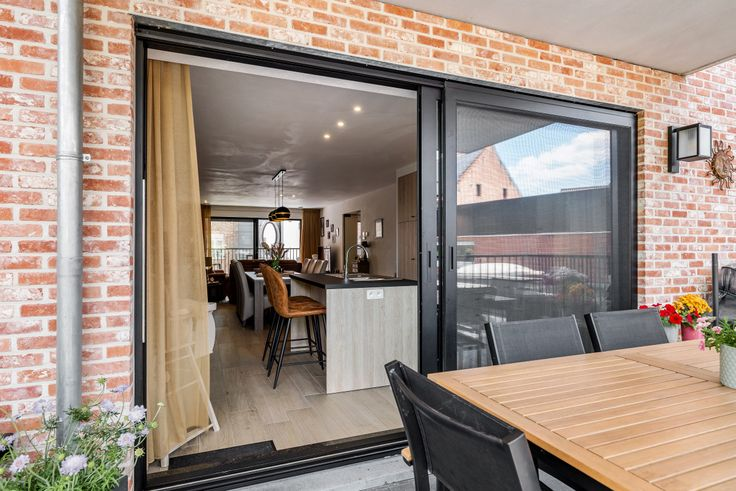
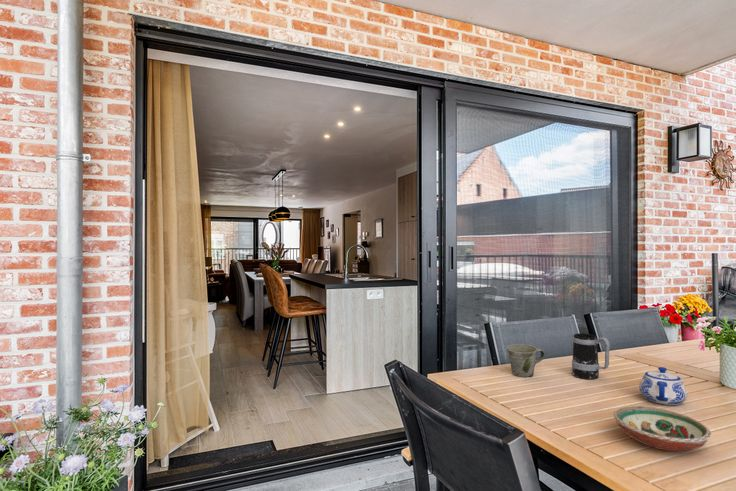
+ teapot (662, 383)
+ decorative bowl (659, 431)
+ mug (590, 356)
+ mug (524, 360)
